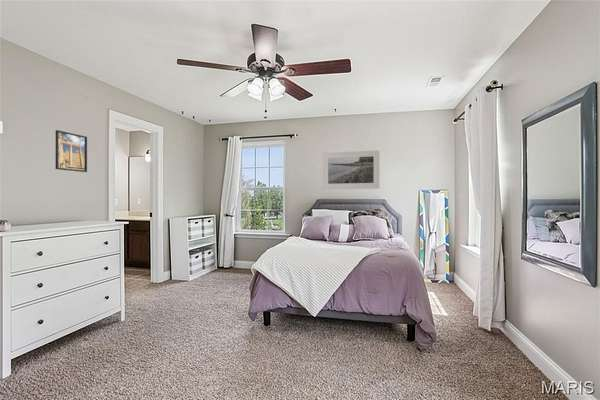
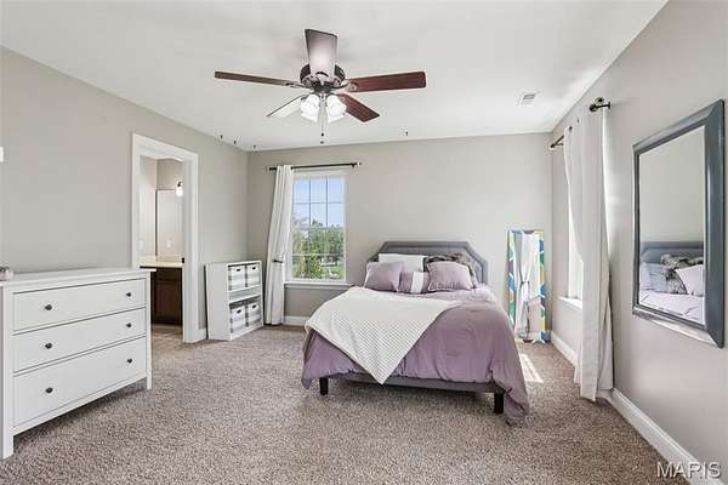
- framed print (350, 170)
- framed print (72, 152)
